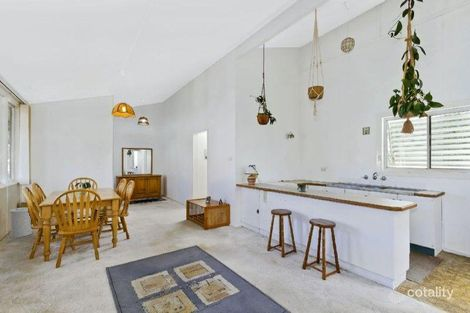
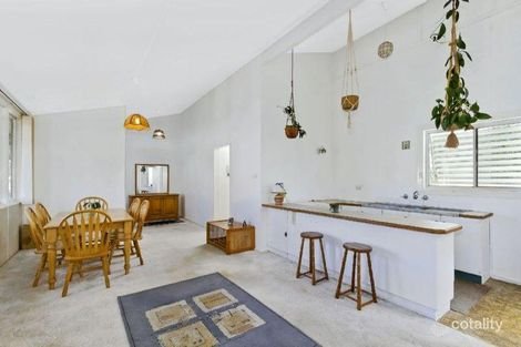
- trash can (21, 221)
